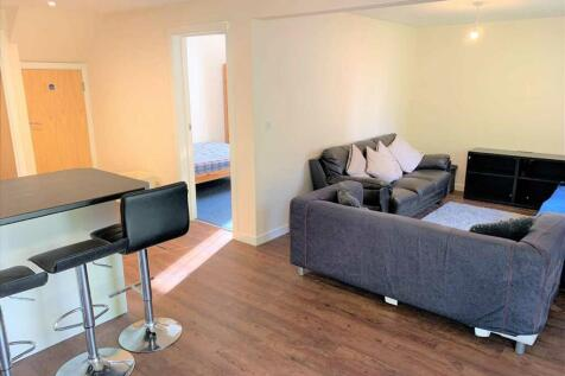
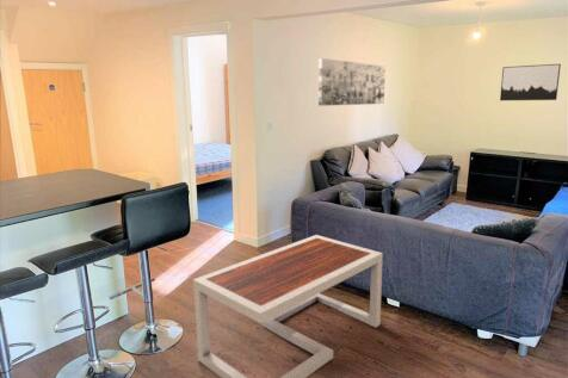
+ wall art (354, 83)
+ wall art (529, 82)
+ coffee table (295, 303)
